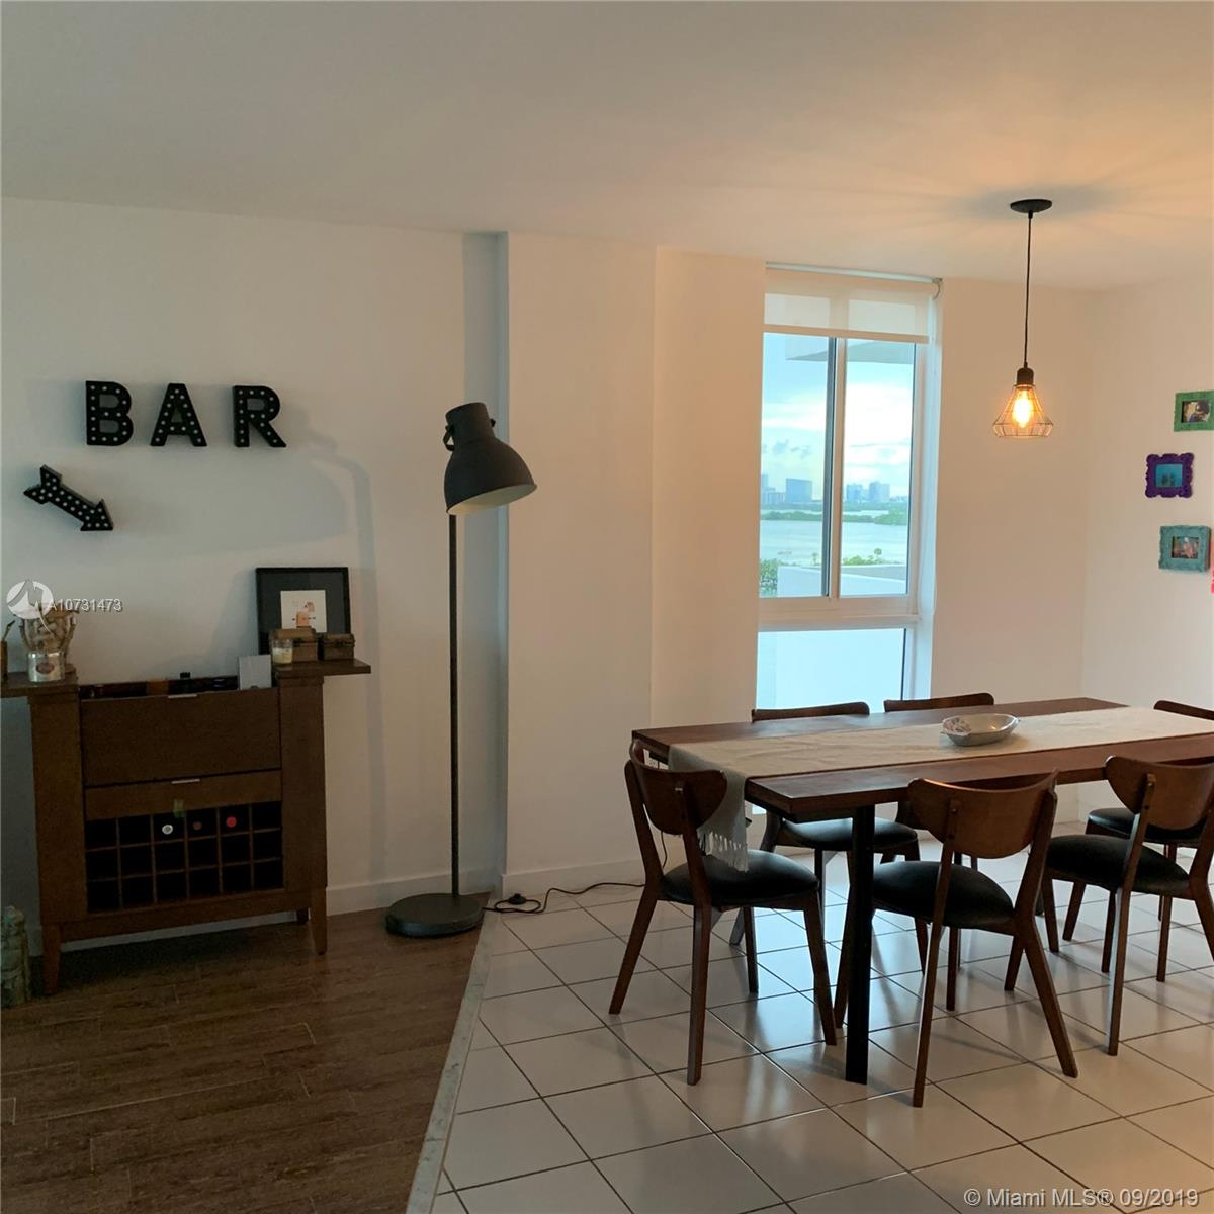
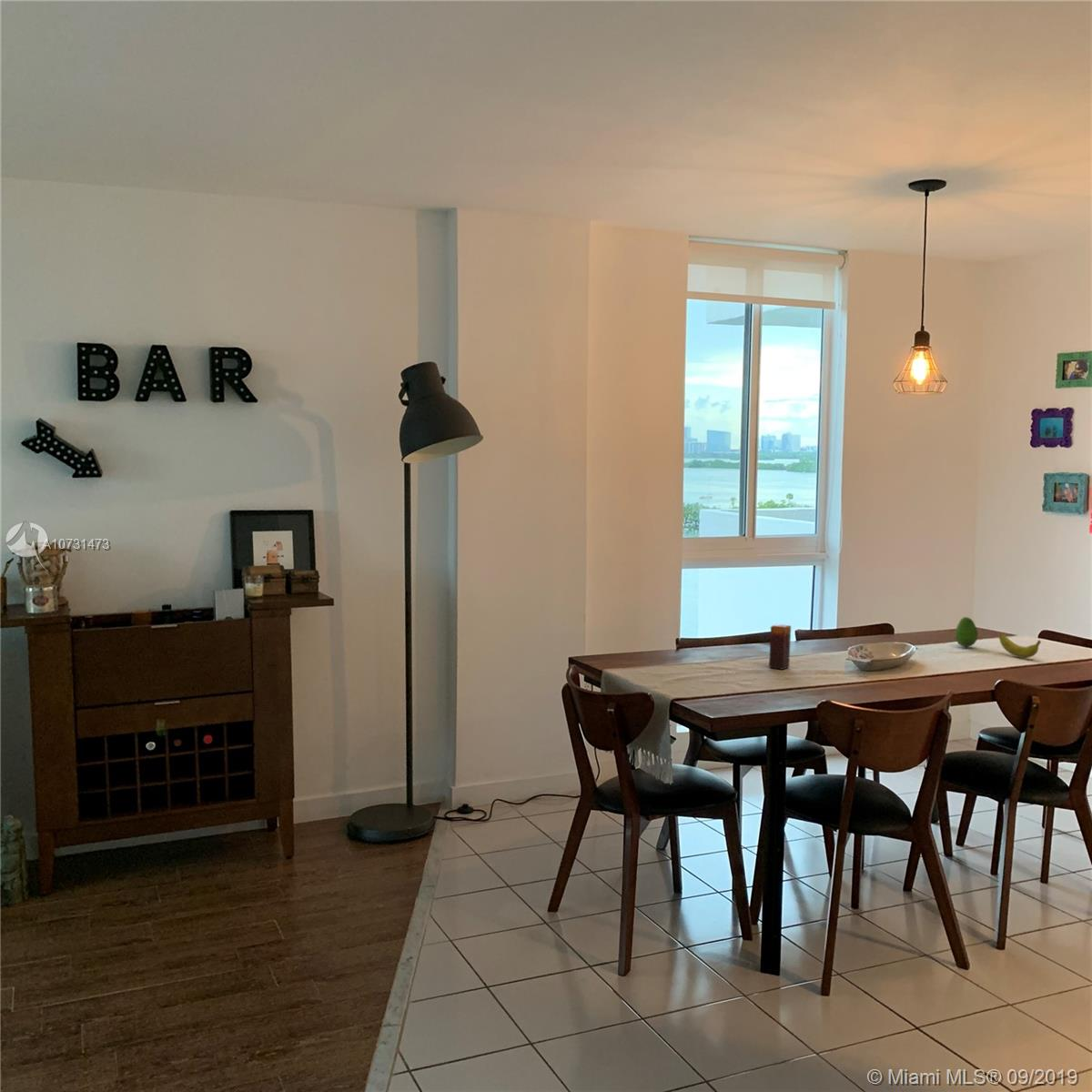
+ banana (1019, 646)
+ candle (780, 646)
+ fruit (966, 632)
